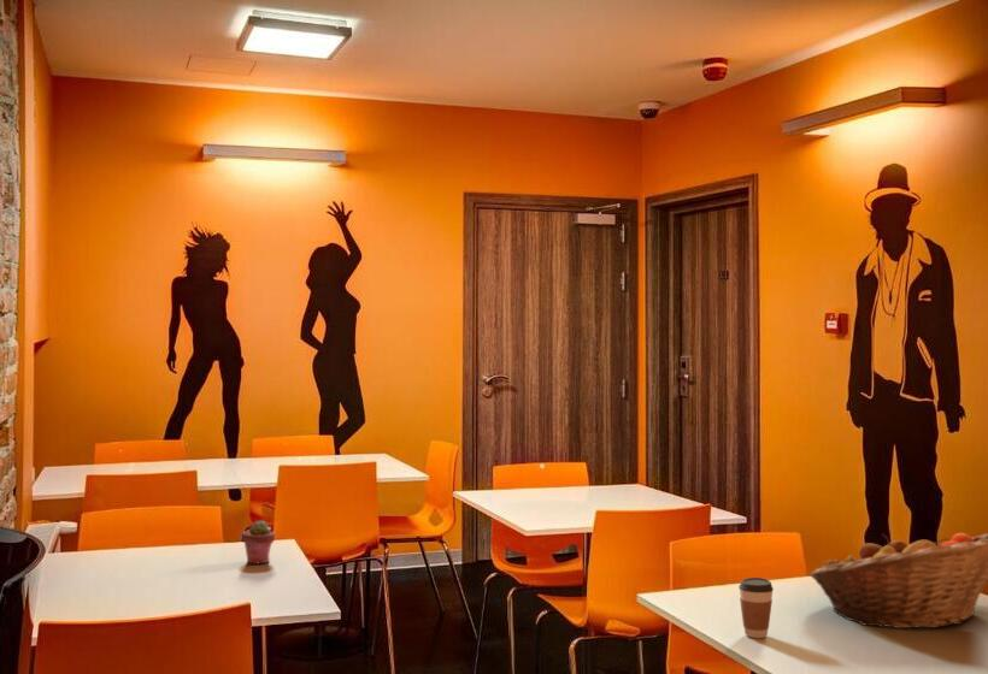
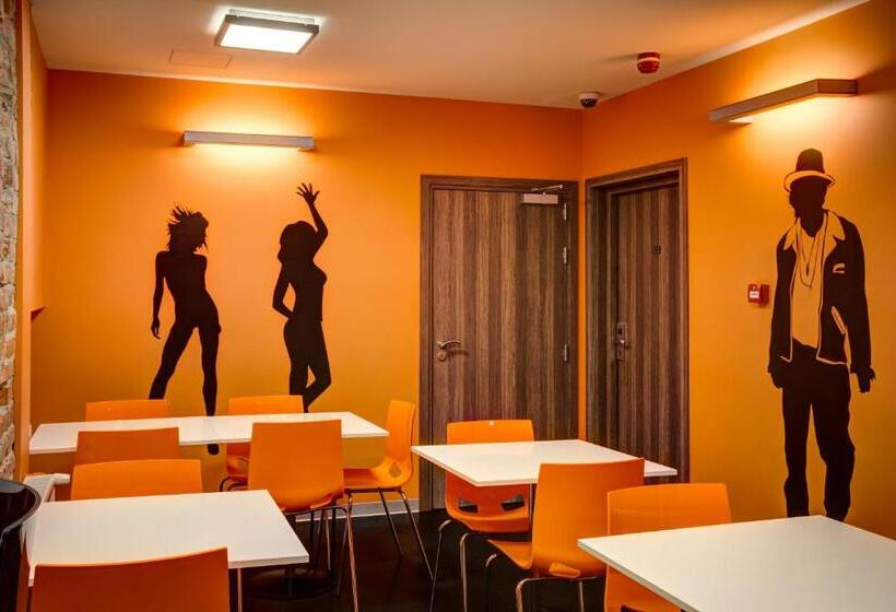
- fruit basket (910, 570)
- coffee cup (755, 608)
- potted succulent (258, 540)
